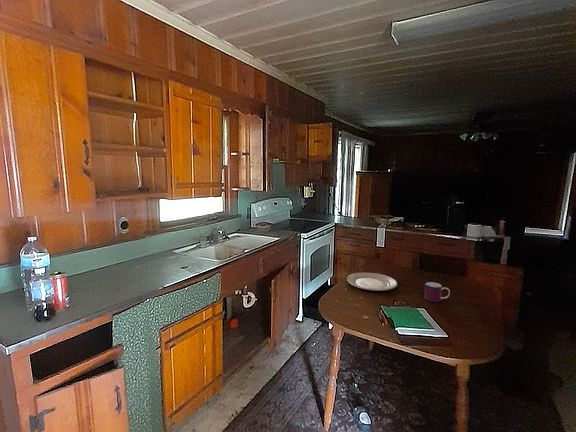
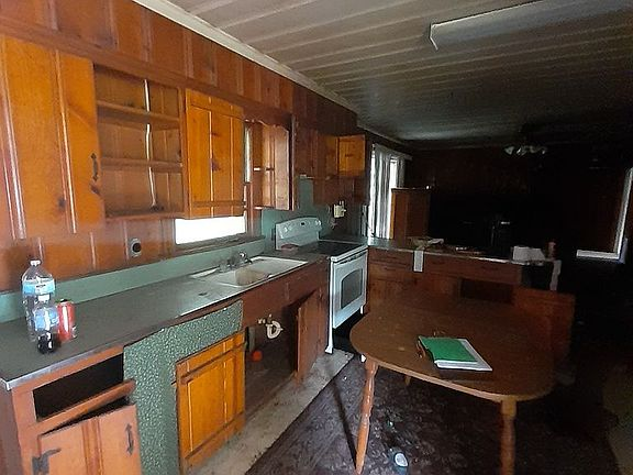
- mug (437, 292)
- chinaware (371, 282)
